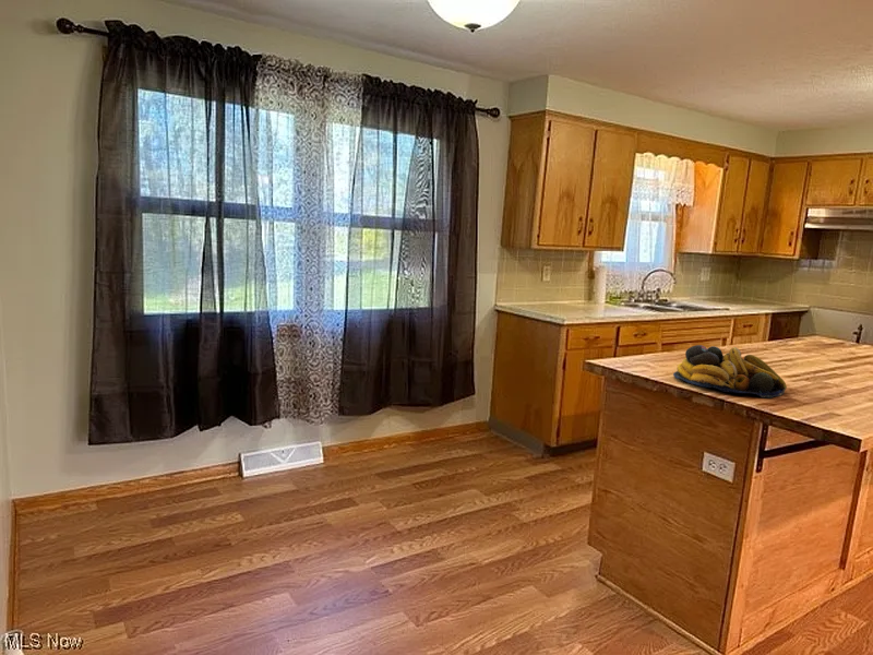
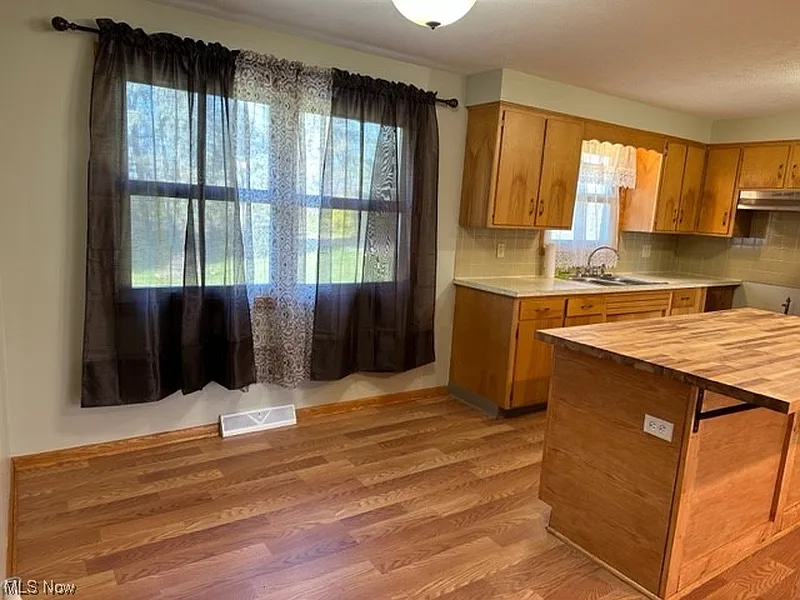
- fruit bowl (728, 366)
